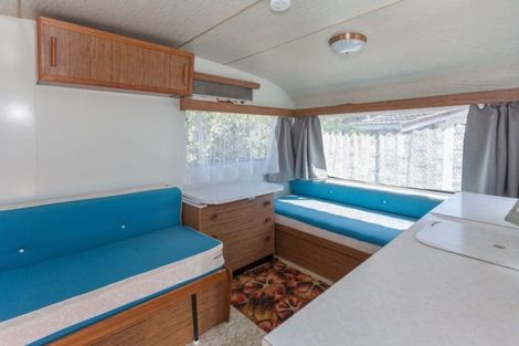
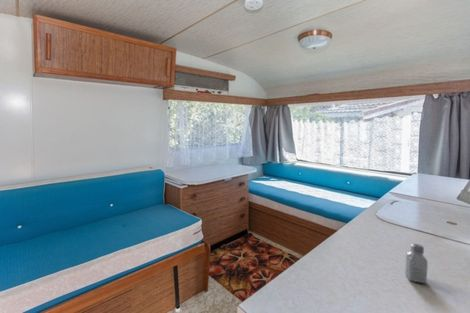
+ saltshaker (416, 262)
